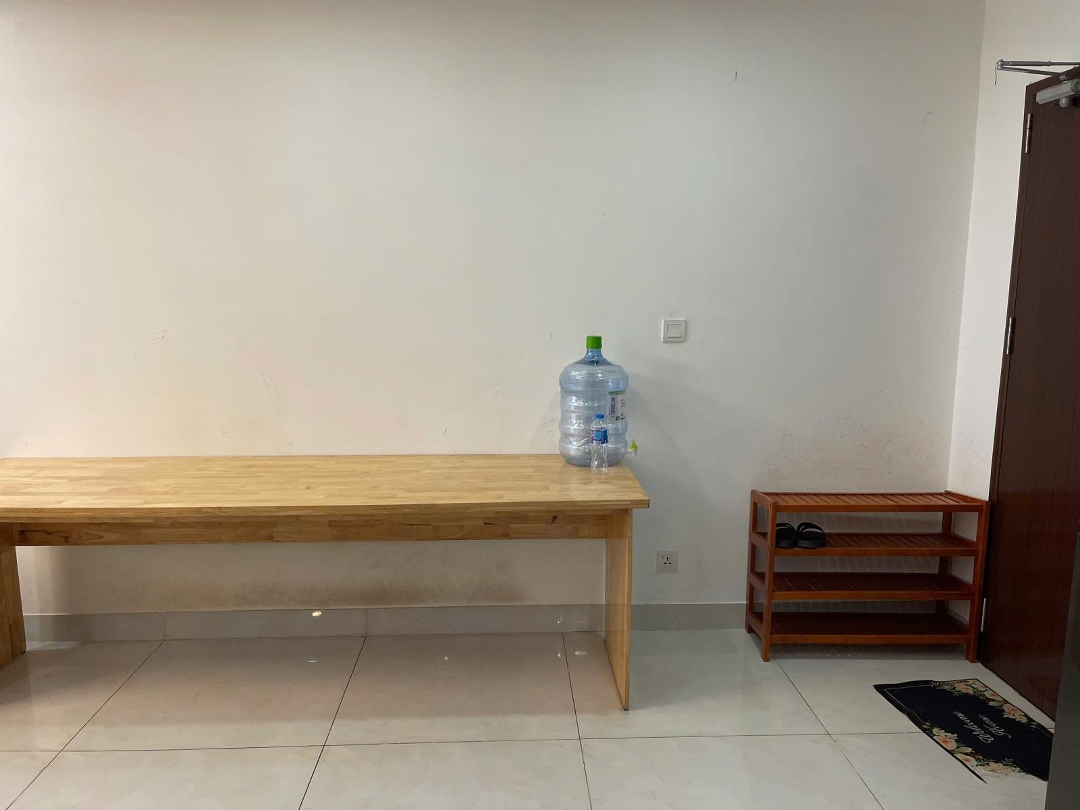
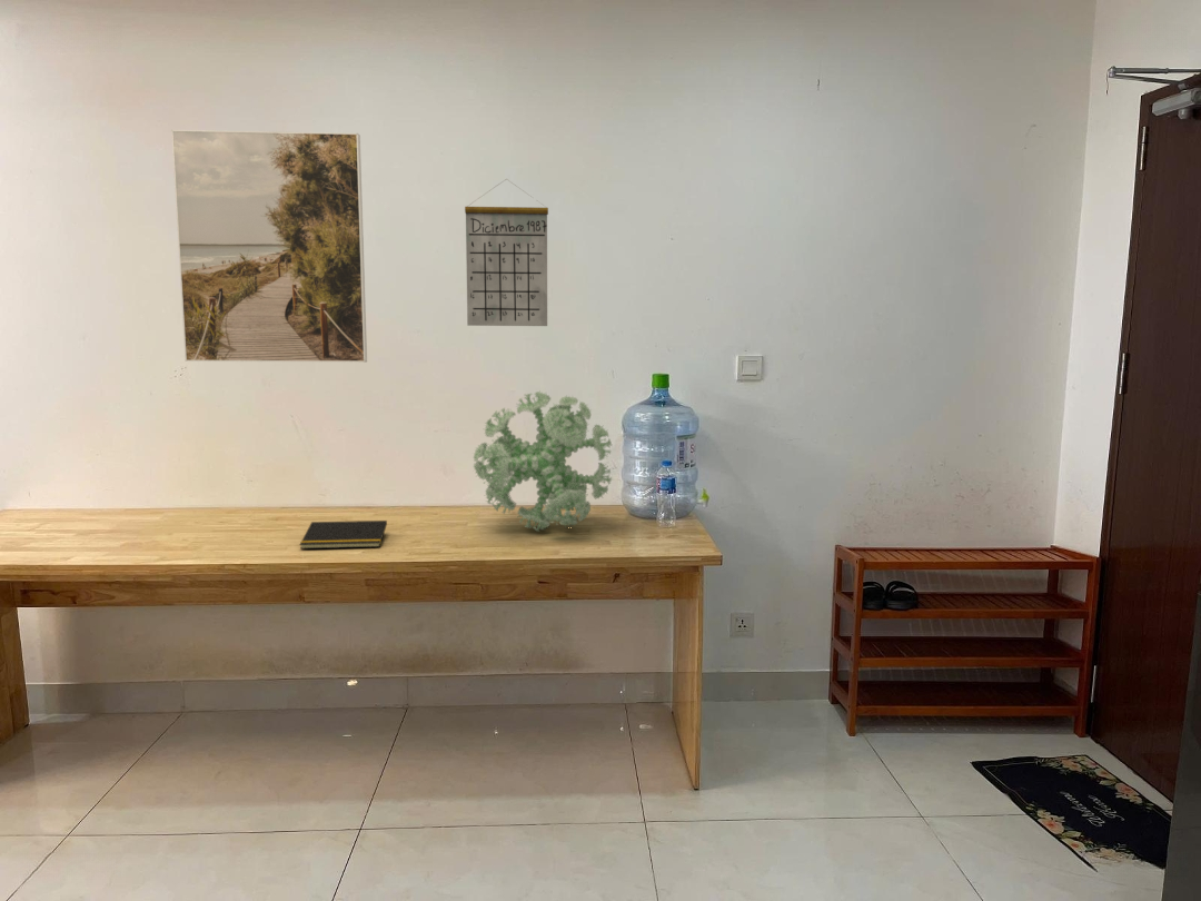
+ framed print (271, 249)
+ plant (543, 461)
+ notepad (345, 534)
+ calendar (507, 253)
